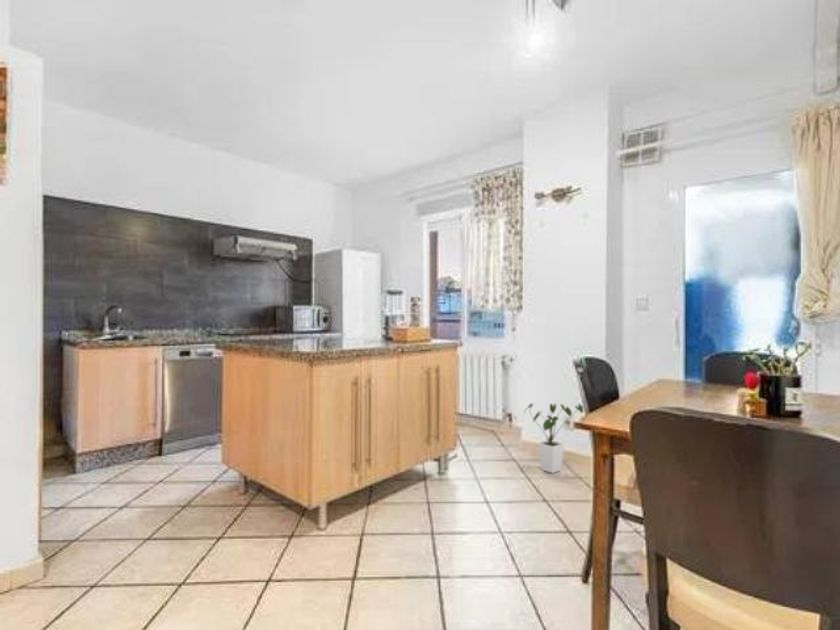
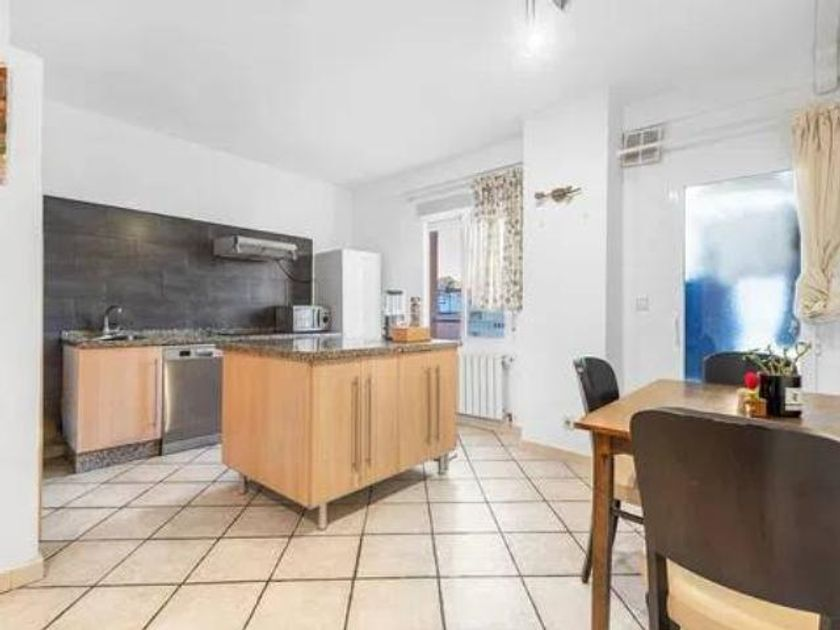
- house plant (554, 436)
